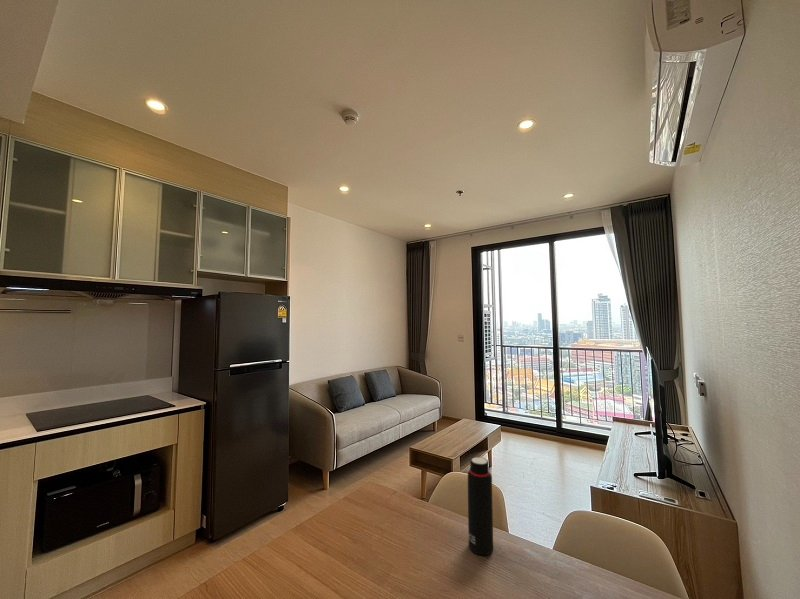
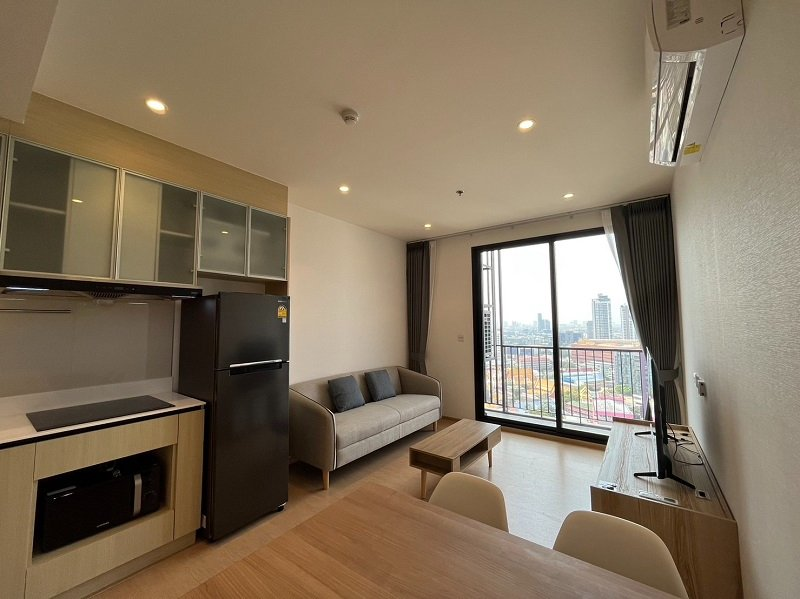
- water bottle (478, 502)
